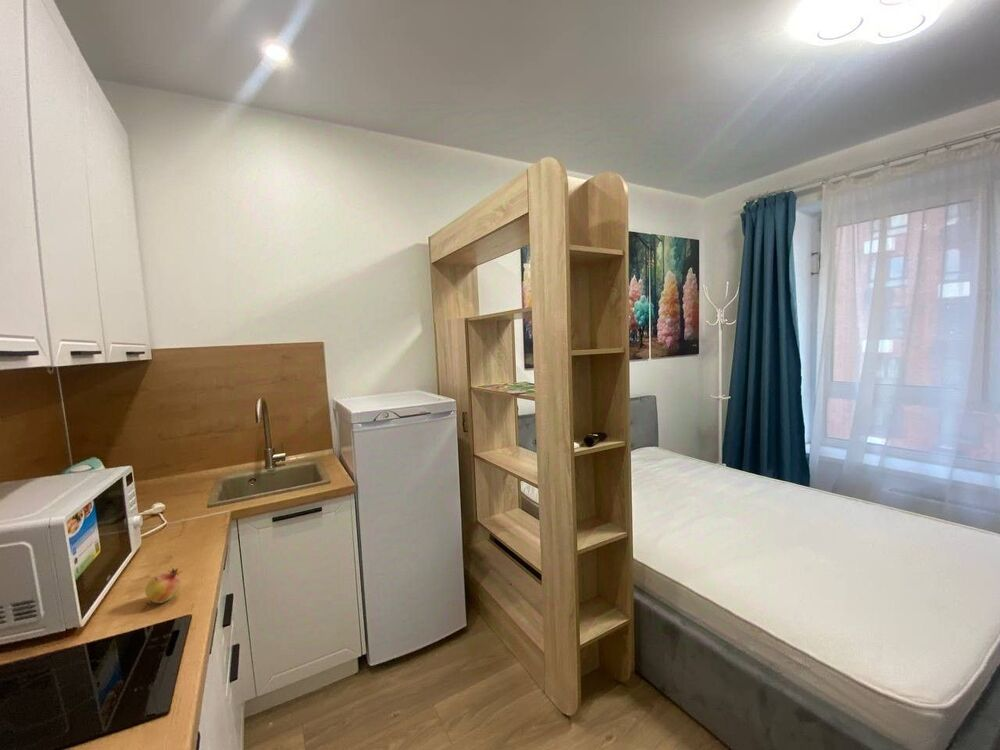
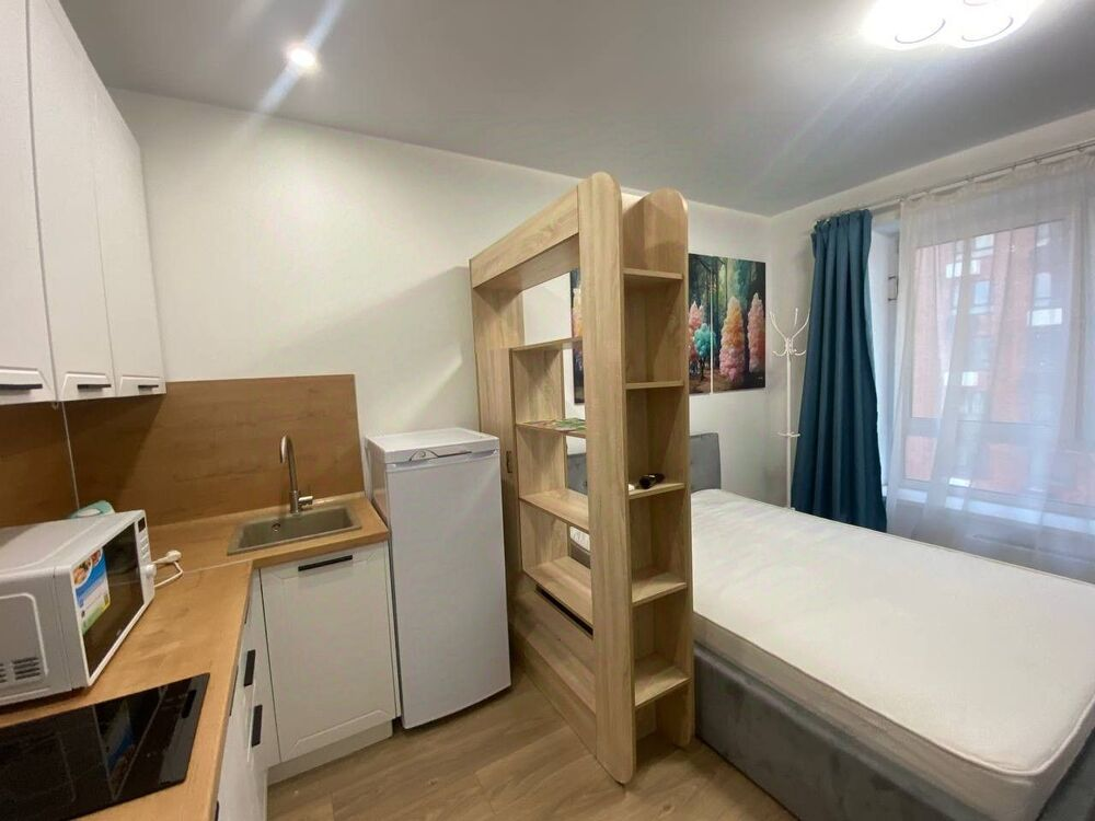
- fruit (163, 585)
